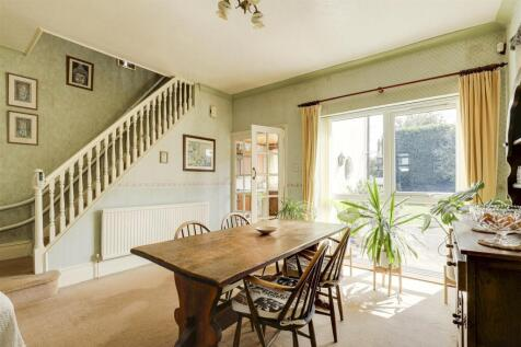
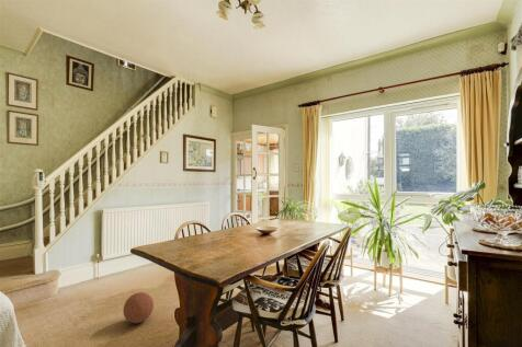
+ ball (138, 306)
